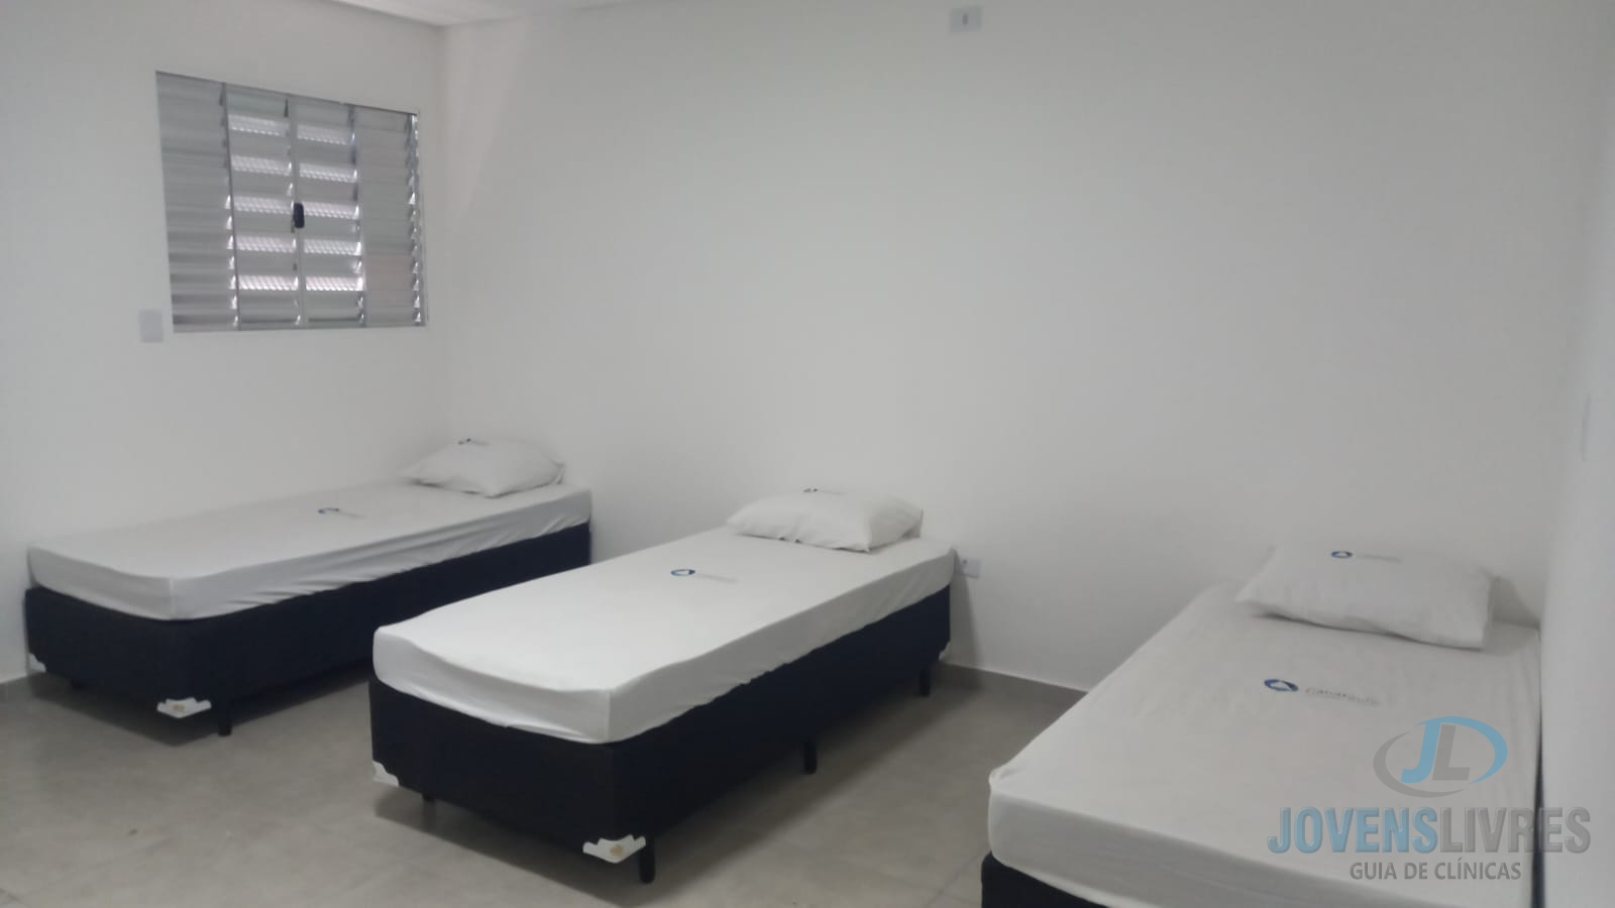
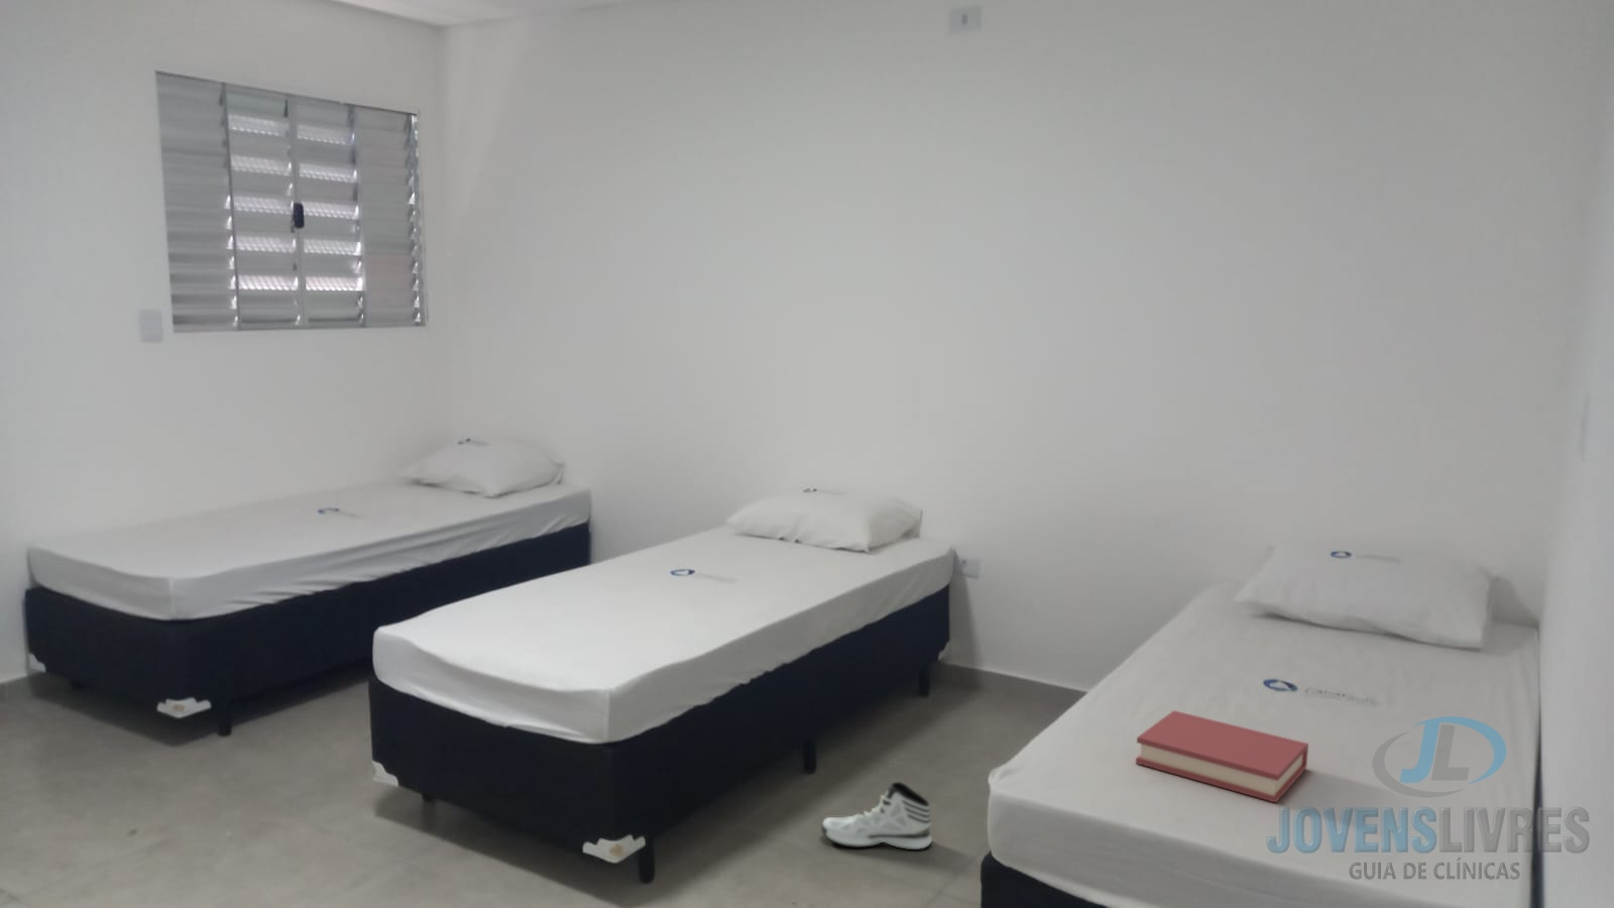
+ sneaker (877, 810)
+ hardback book (1222, 753)
